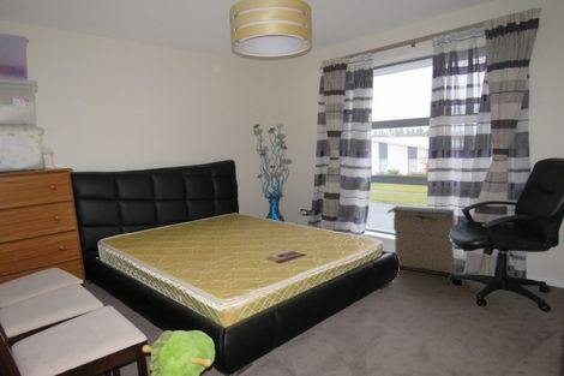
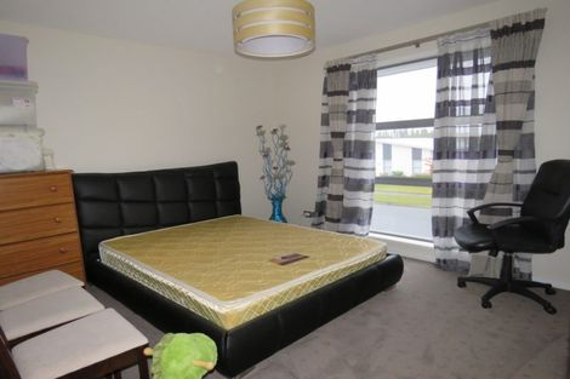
- laundry hamper (420, 241)
